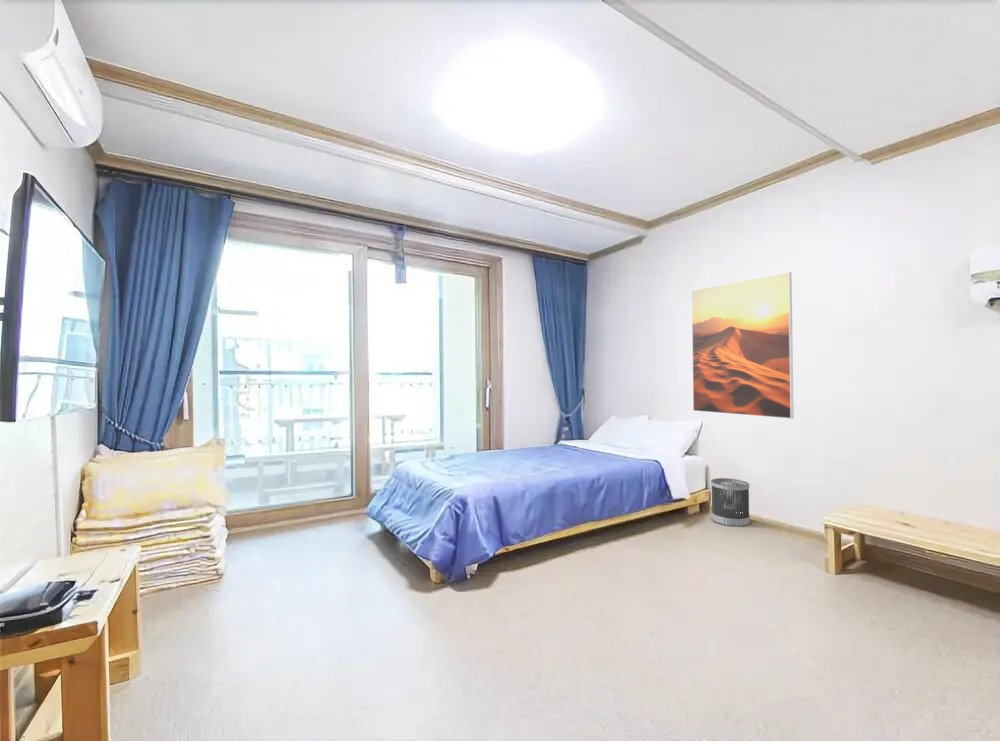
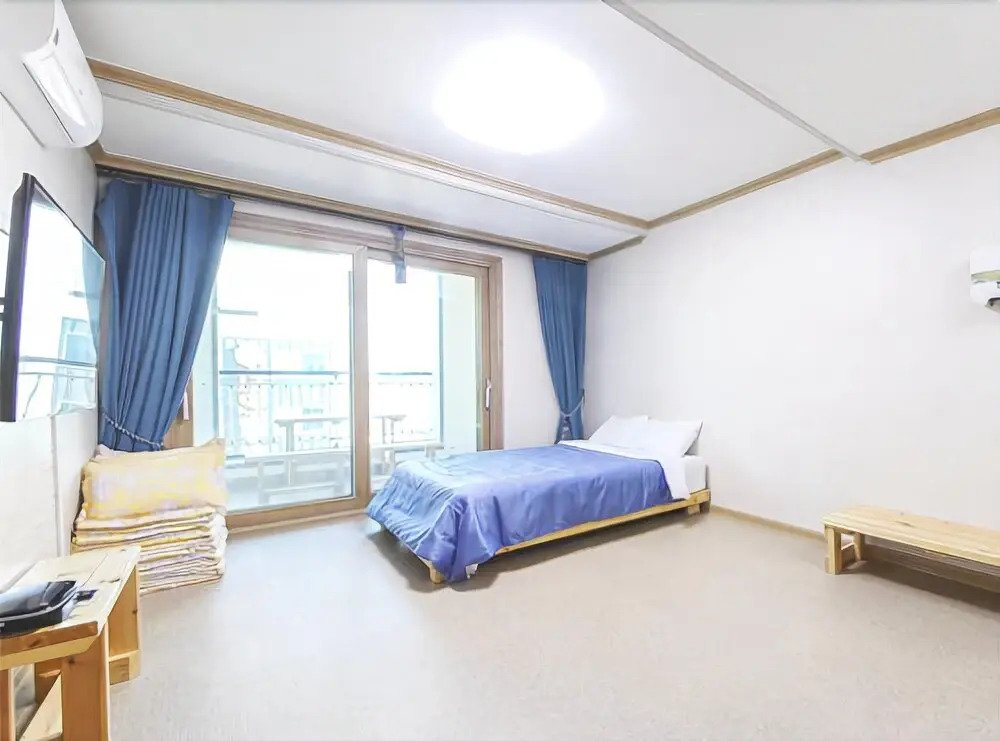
- wastebasket (730, 501)
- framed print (737, 348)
